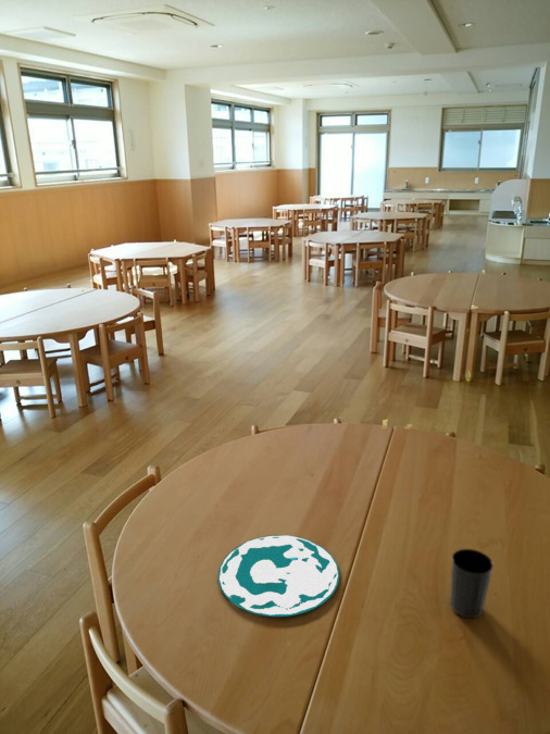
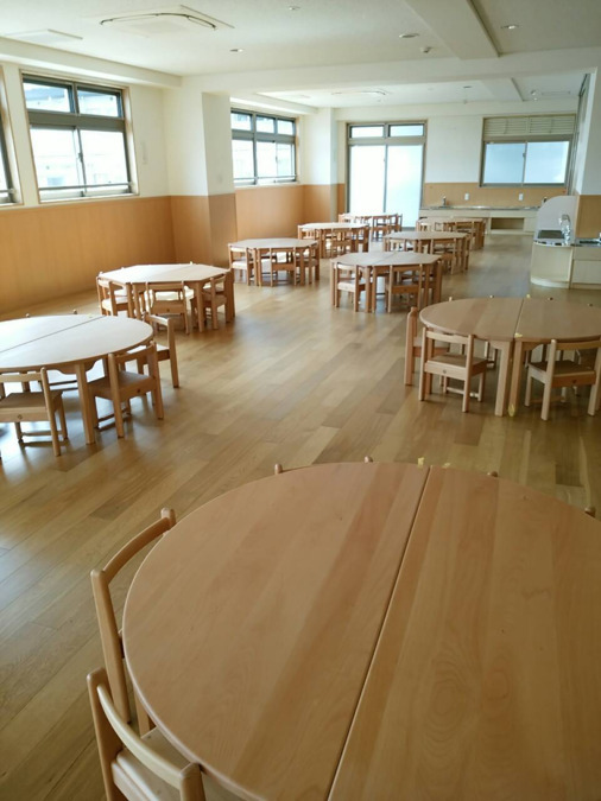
- plate (278, 567)
- cup (470, 584)
